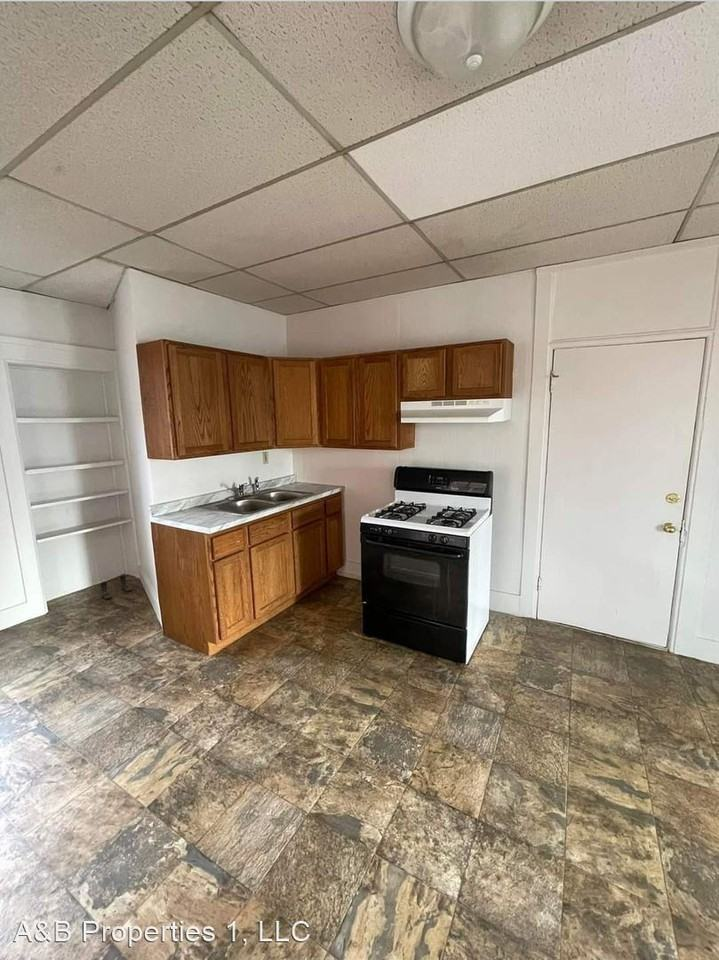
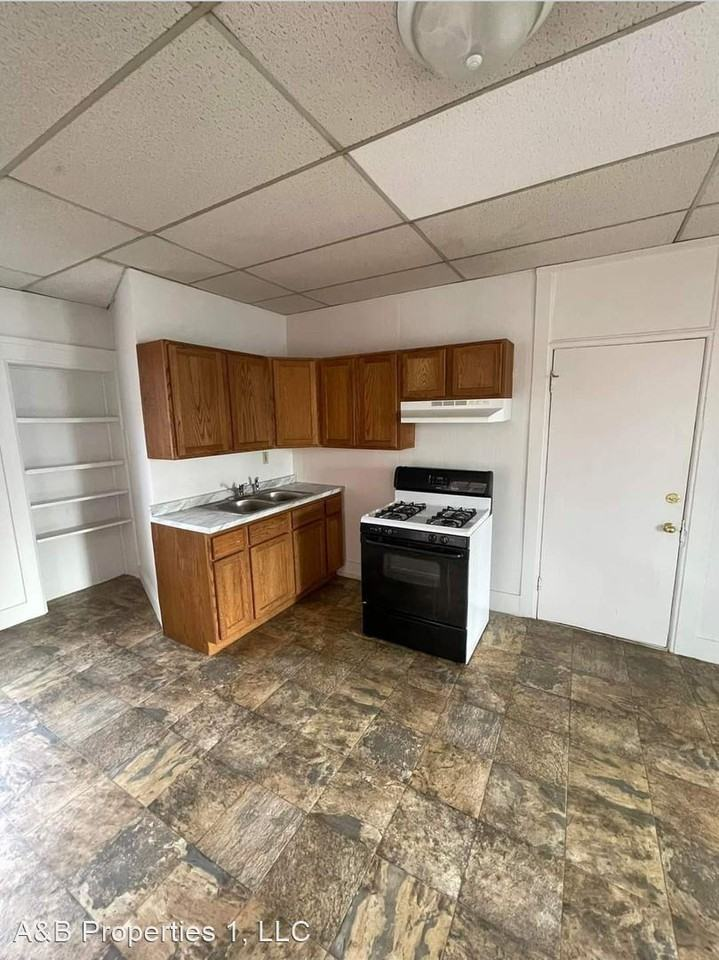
- boots (121, 587)
